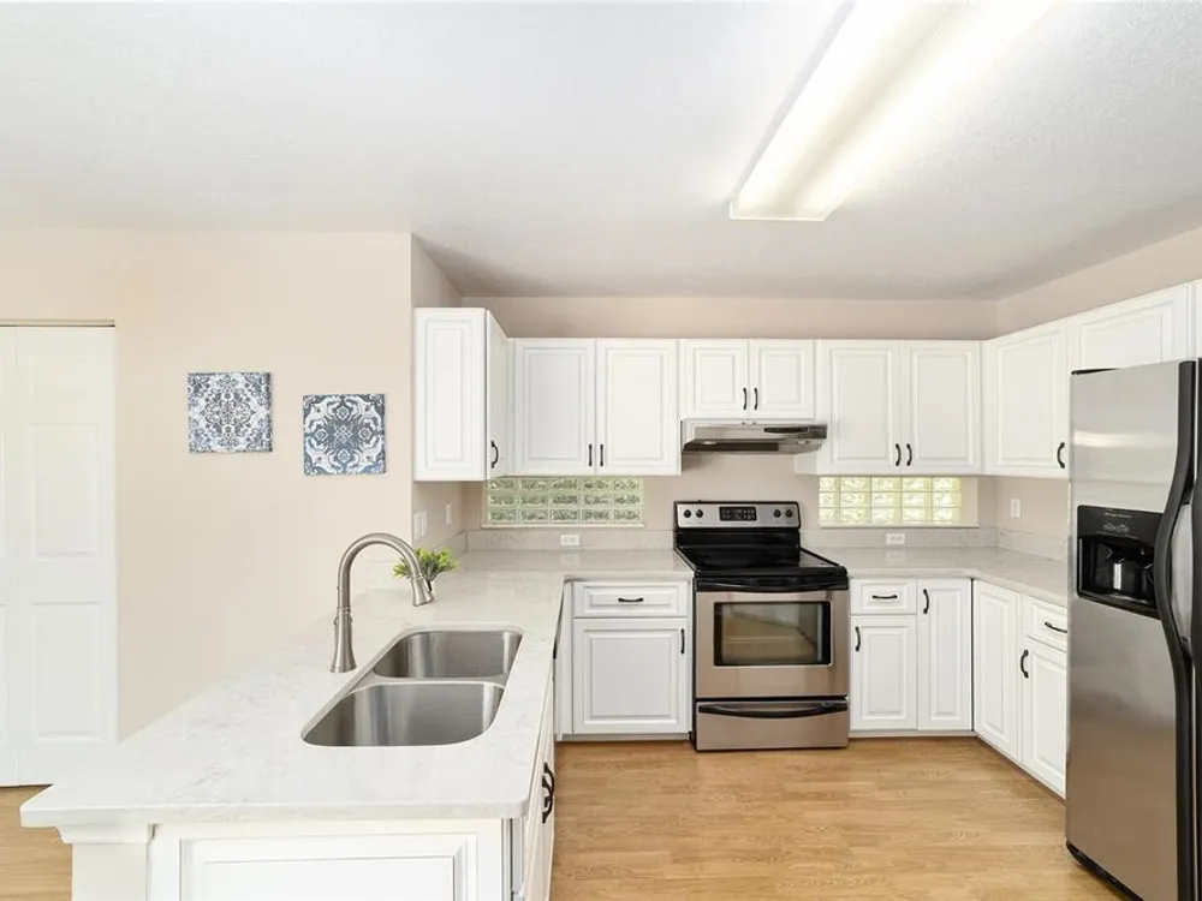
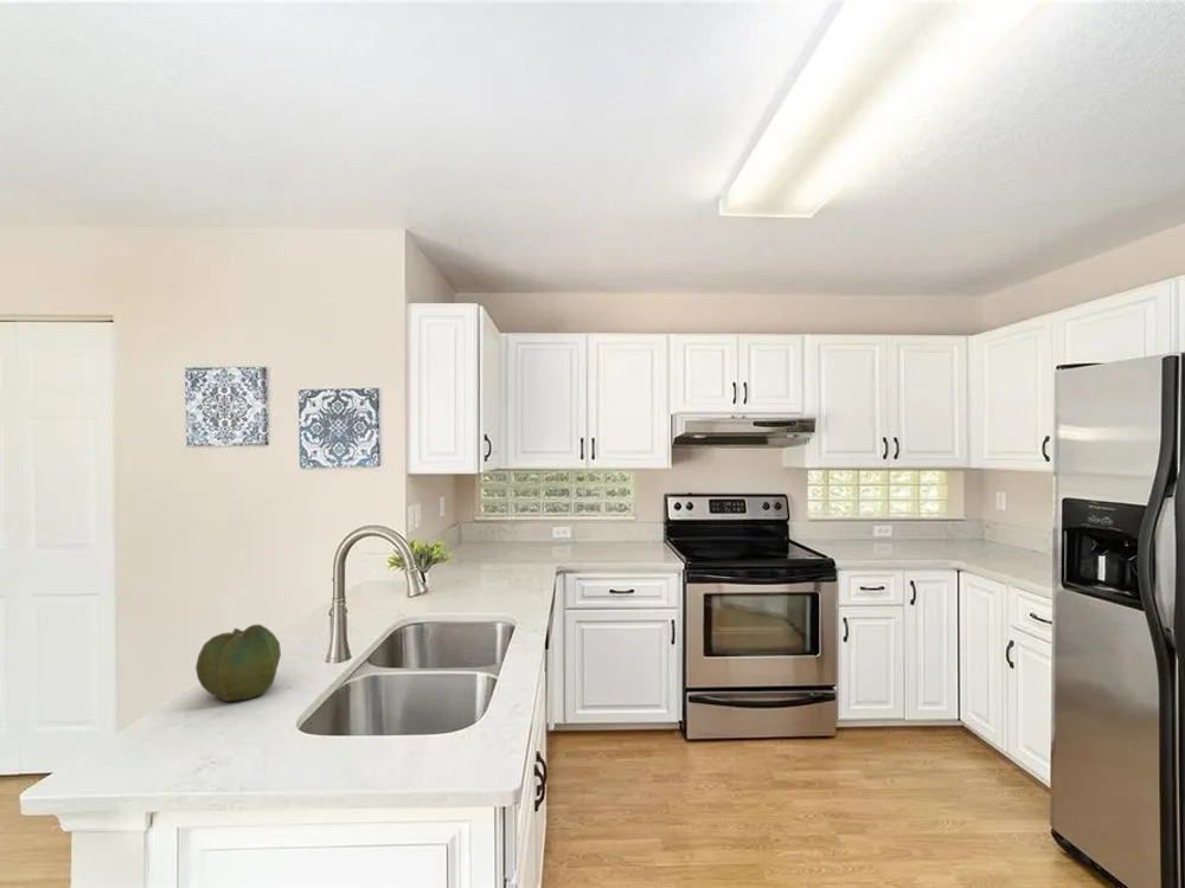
+ cabbage (245, 658)
